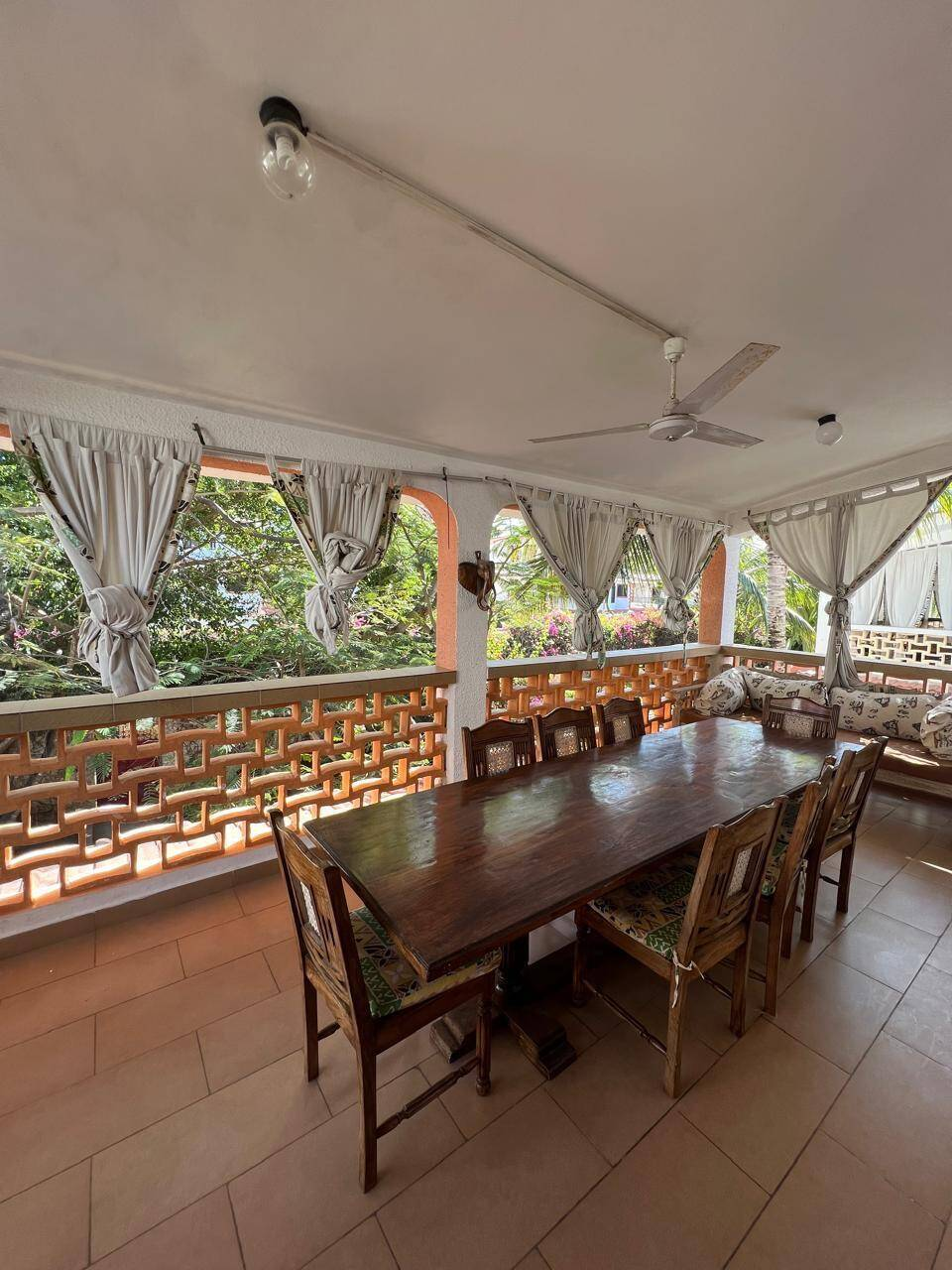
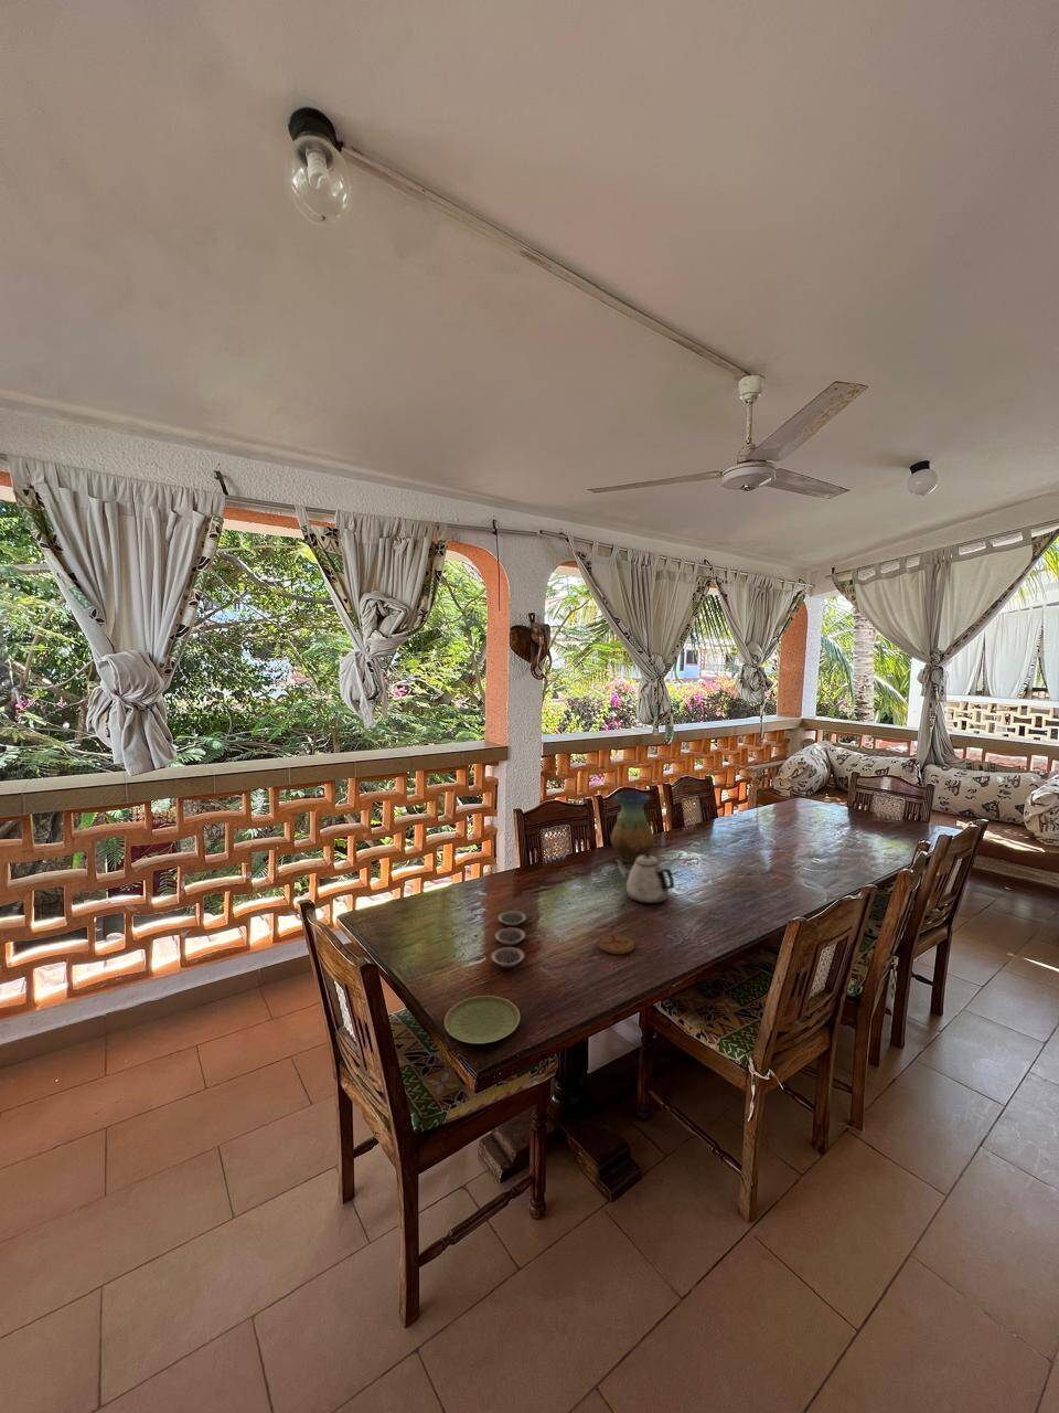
+ plate (482, 1022)
+ coaster (615, 942)
+ teapot (643, 873)
+ plate (509, 937)
+ vase (632, 827)
